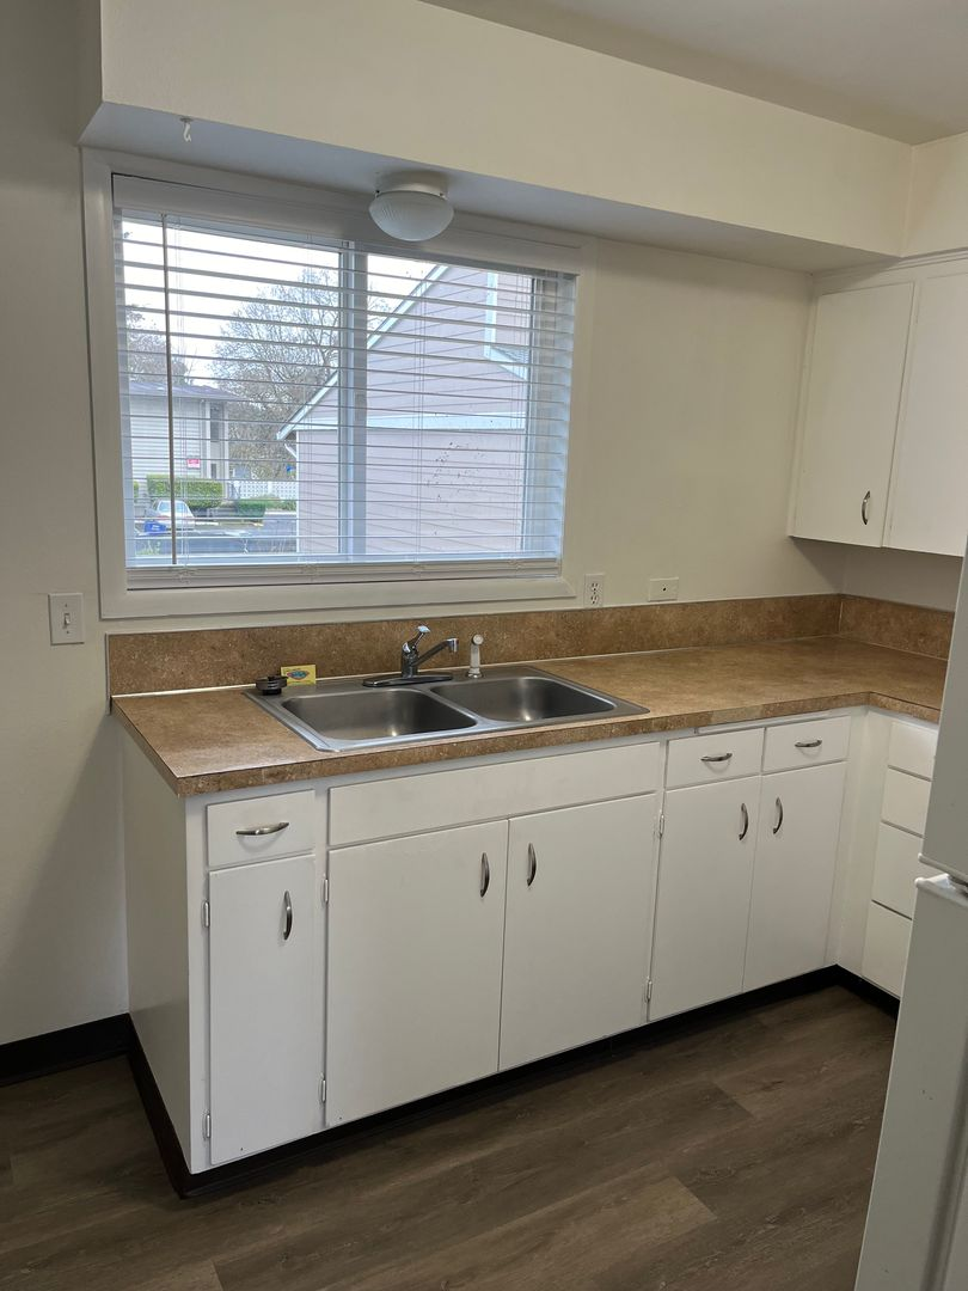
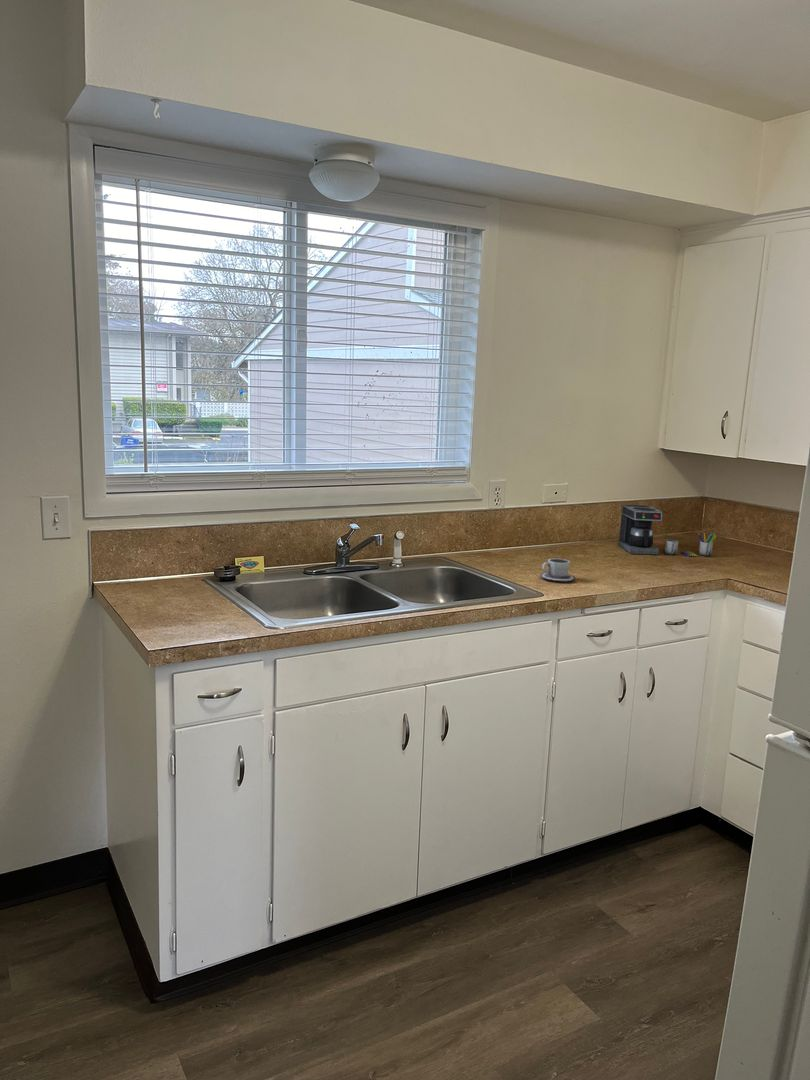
+ coffee maker (669, 539)
+ cup (558, 569)
